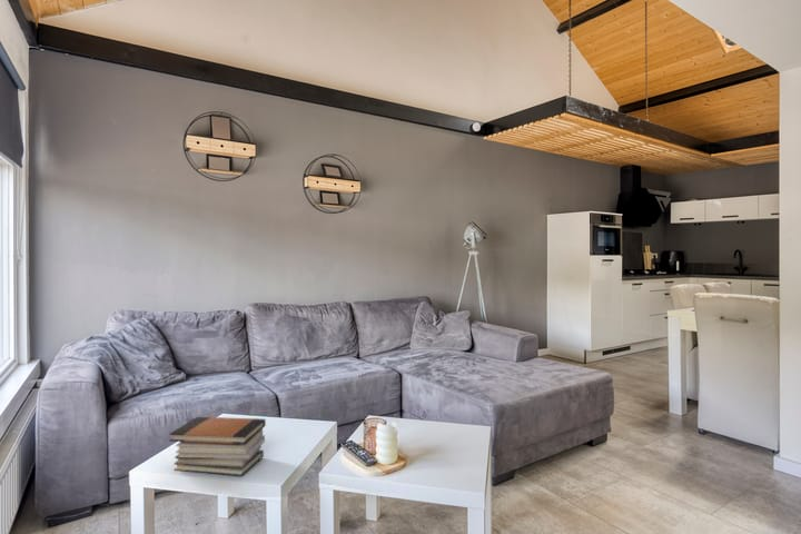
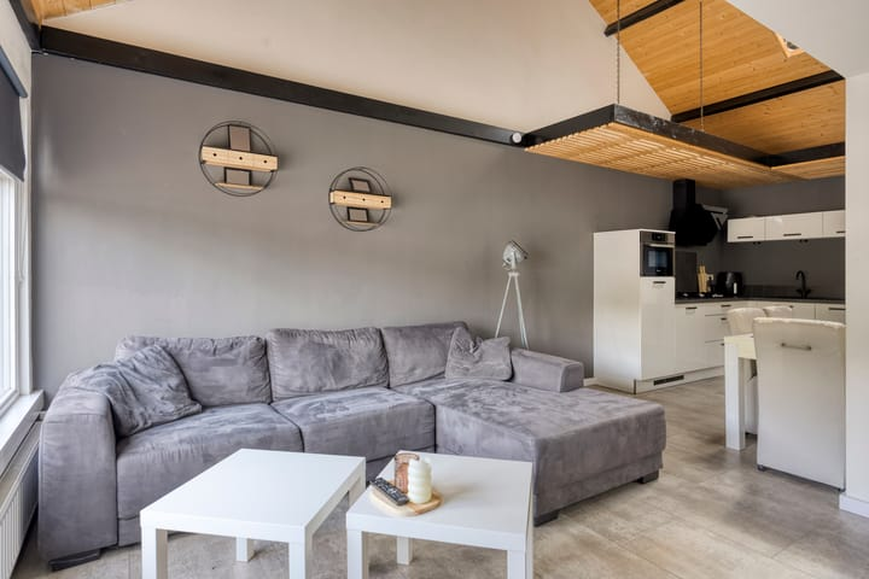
- book stack (220, 444)
